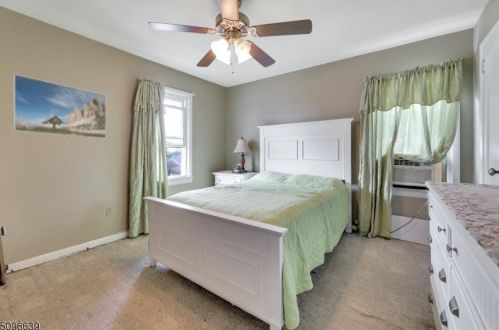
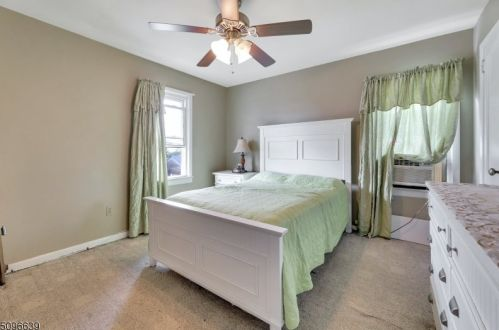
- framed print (65, 110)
